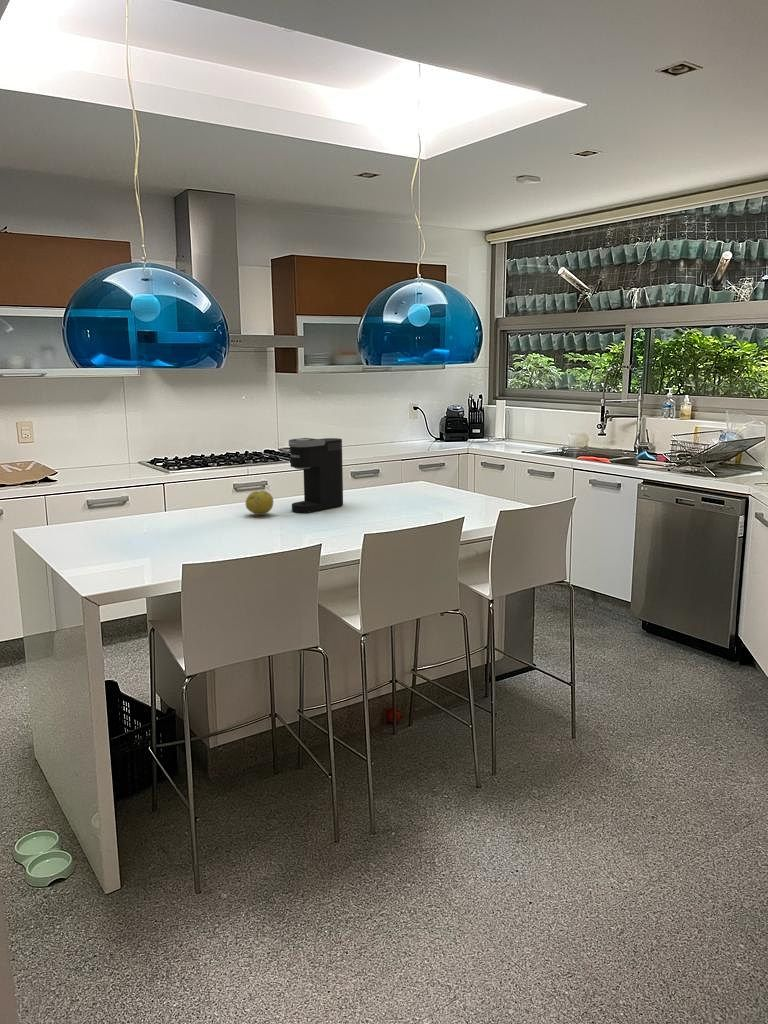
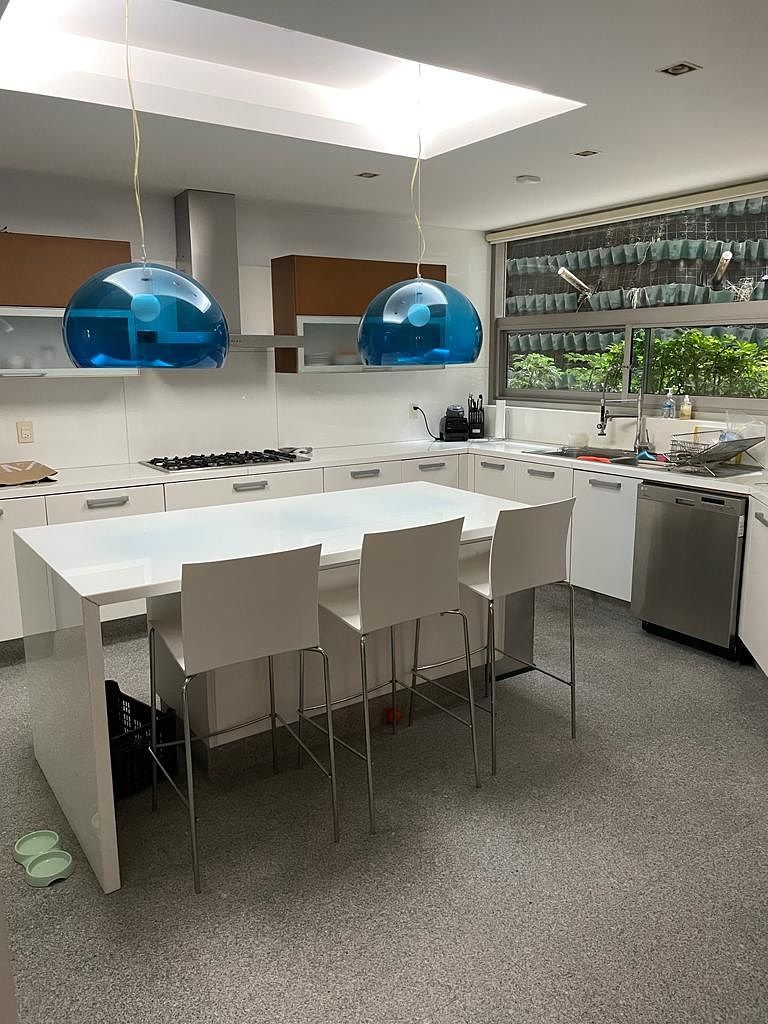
- coffee maker (316, 473)
- fruit (260, 502)
